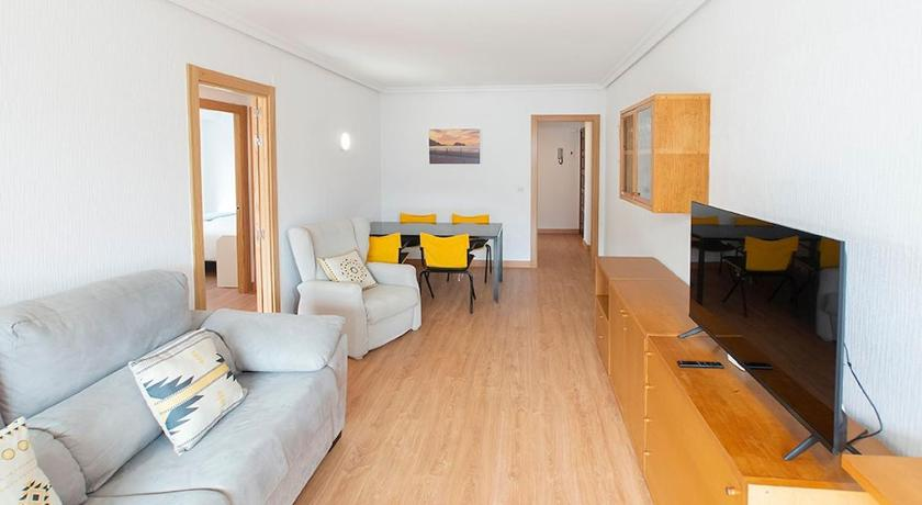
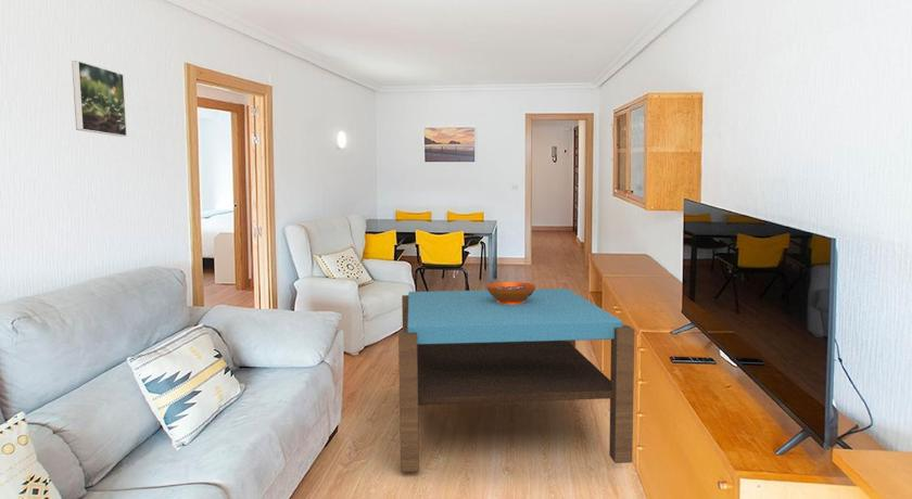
+ coffee table (501, 364)
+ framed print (100, 100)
+ decorative bowl (510, 293)
